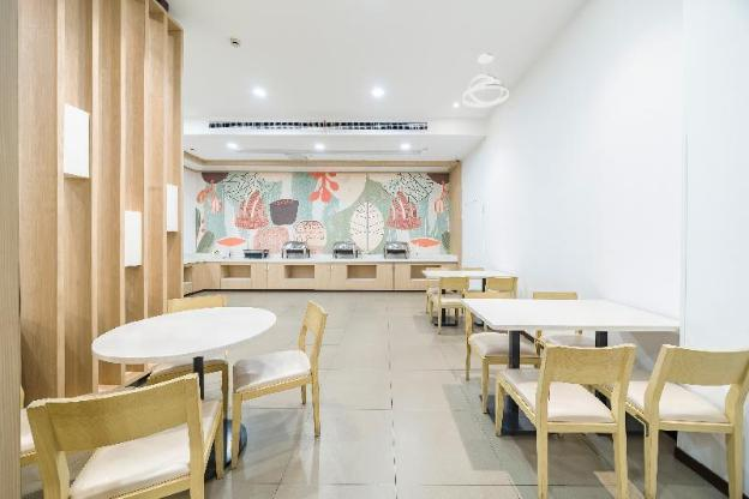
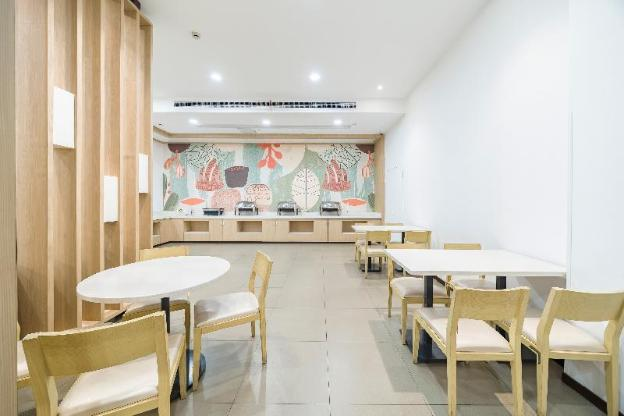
- pendant light (485, 77)
